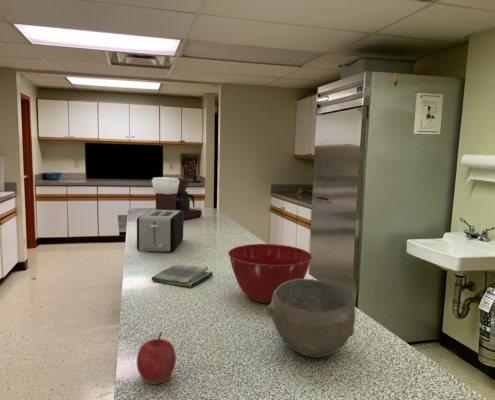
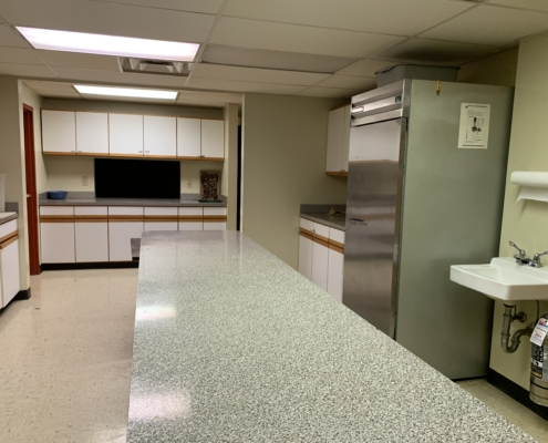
- apple (156, 356)
- coffee maker (175, 198)
- dish towel (183, 274)
- bowl (310, 319)
- mixing bowl (269, 274)
- toaster (161, 229)
